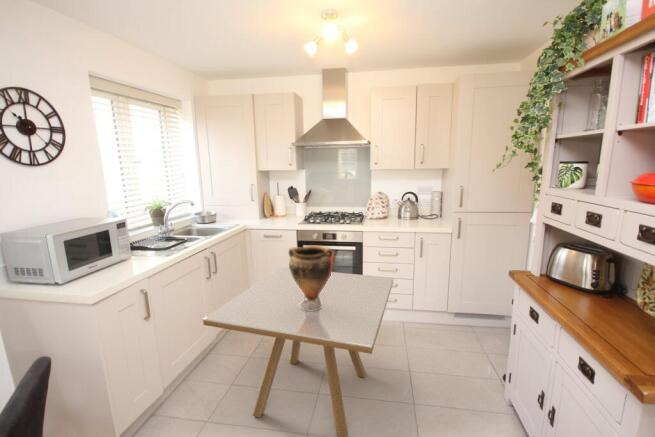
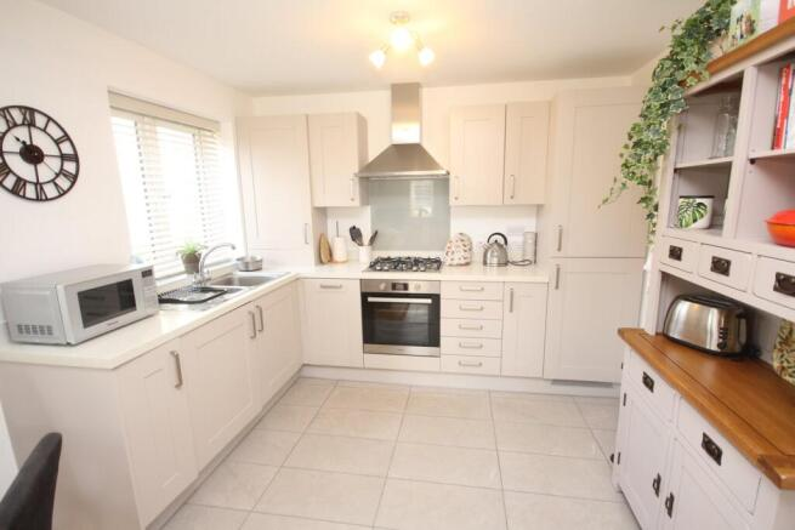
- dining table (313, 343)
- vase (311, 277)
